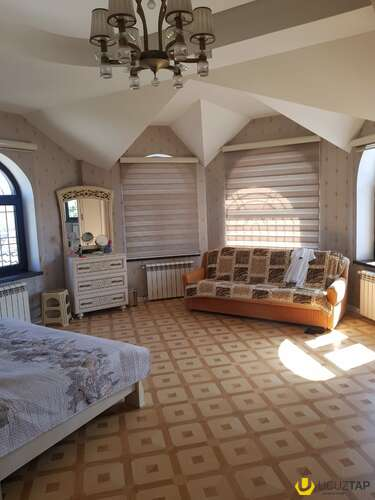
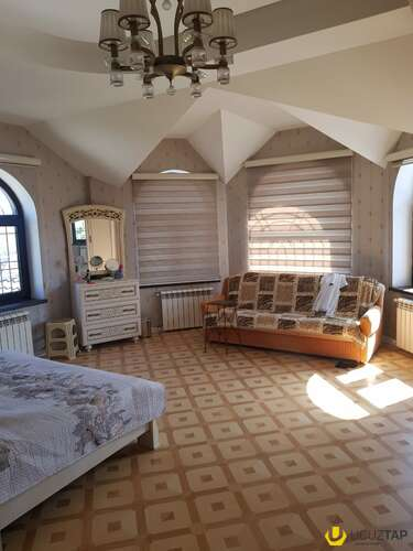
+ side table (224, 327)
